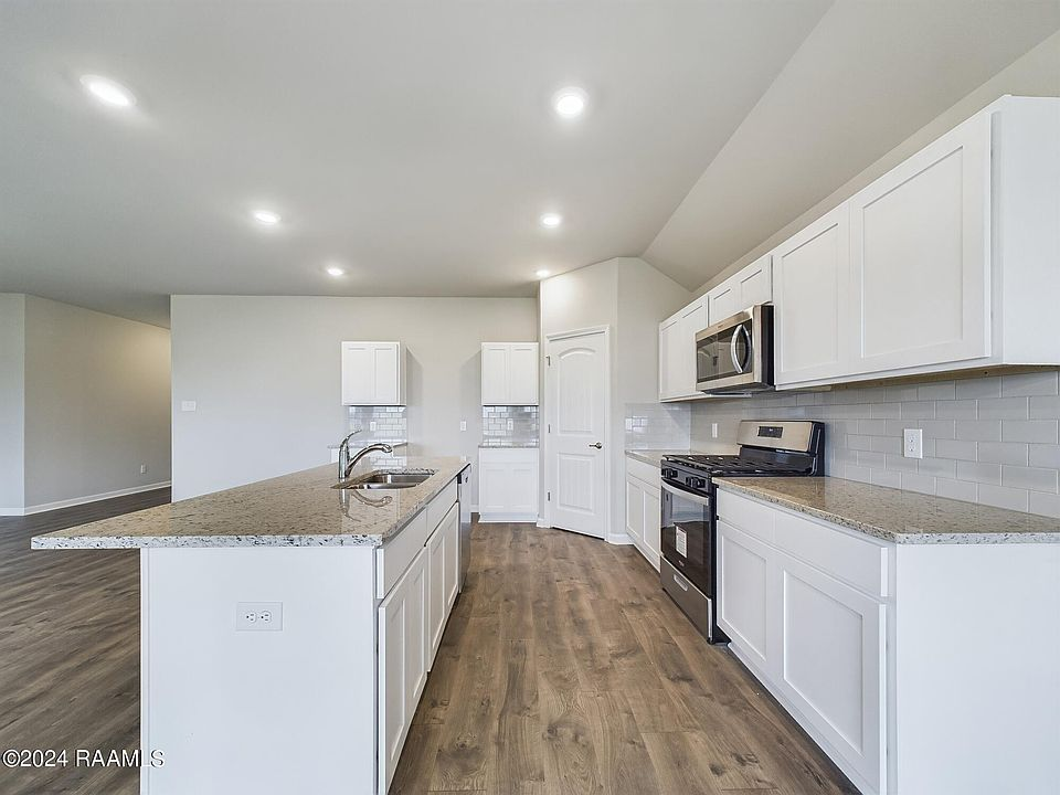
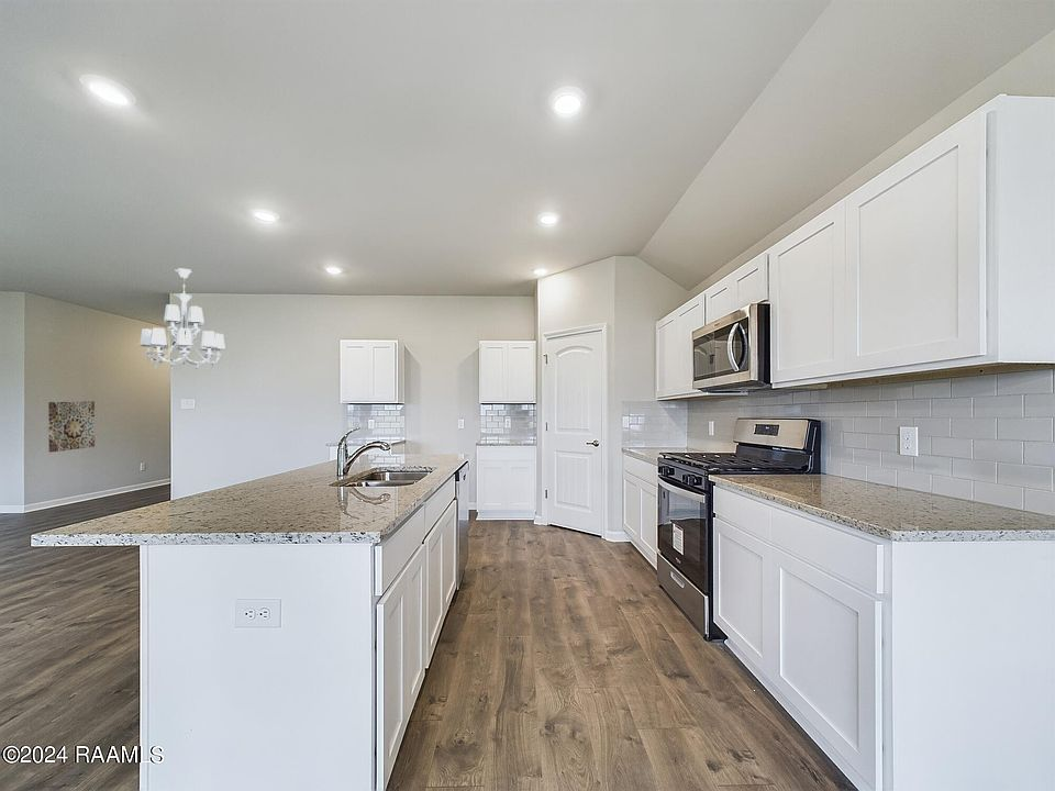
+ wall art (73, 425)
+ chandelier (184, 319)
